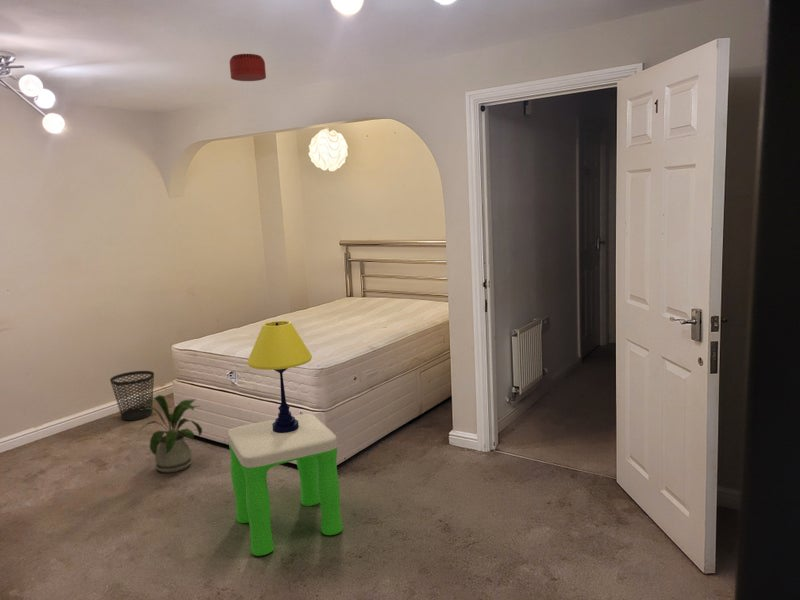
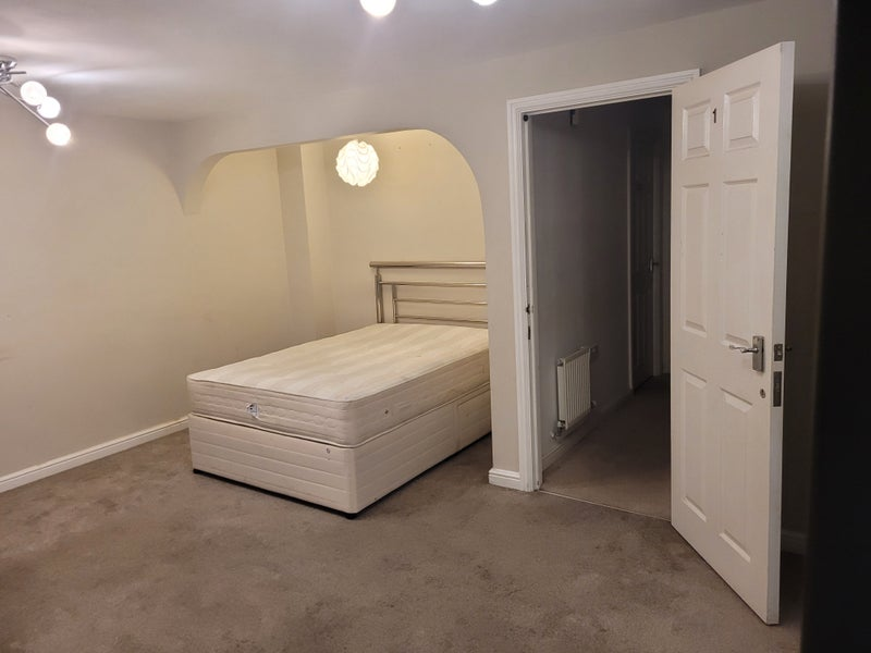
- table lamp (281, 375)
- smoke detector (247, 67)
- house plant (178, 426)
- stool (299, 475)
- wastebasket (134, 396)
